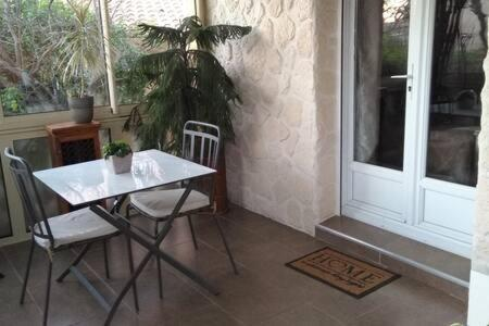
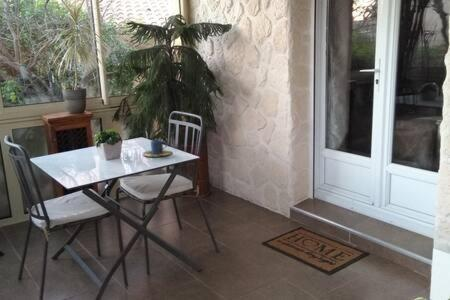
+ cup (157, 147)
